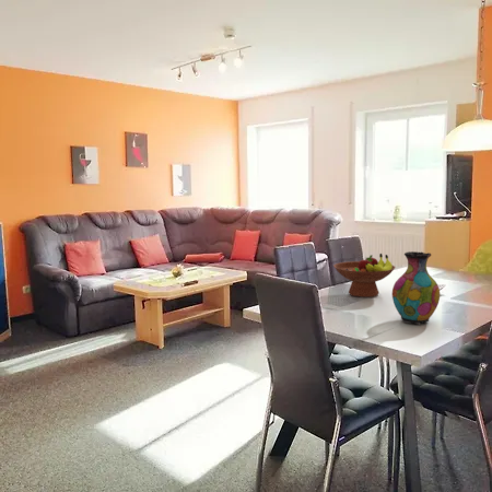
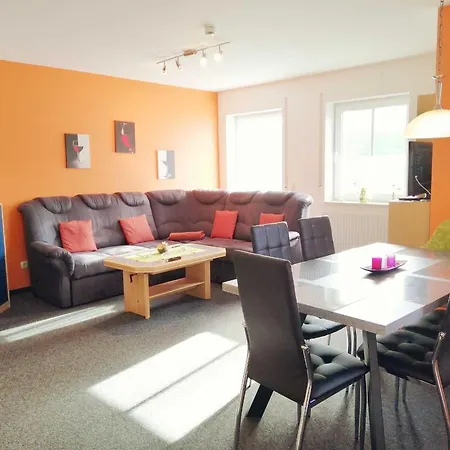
- vase (415, 286)
- fruit bowl (363, 274)
